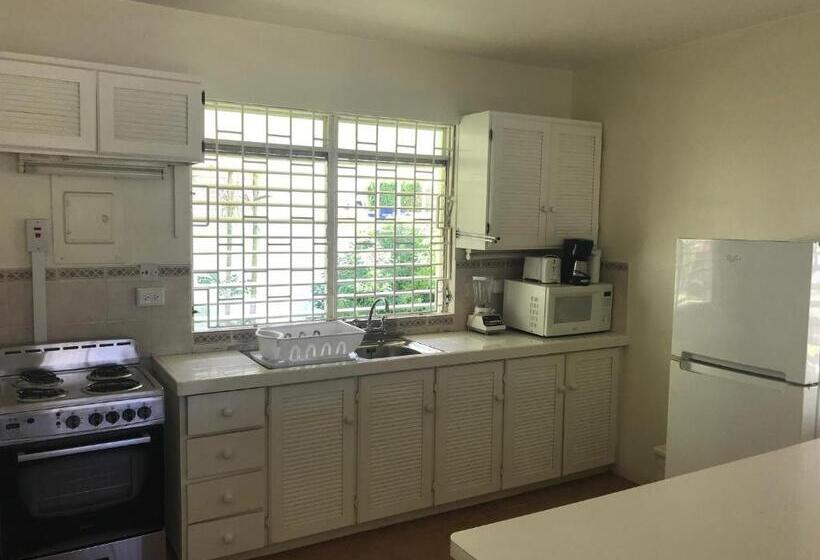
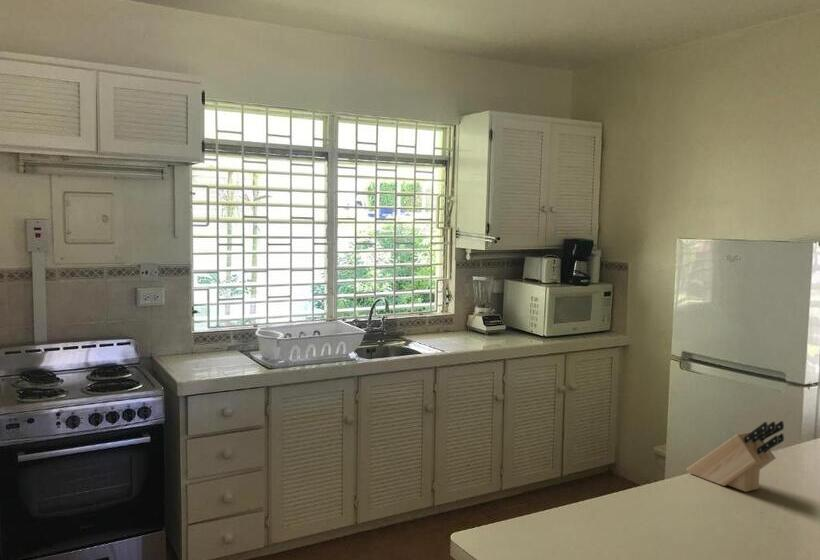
+ knife block (736, 448)
